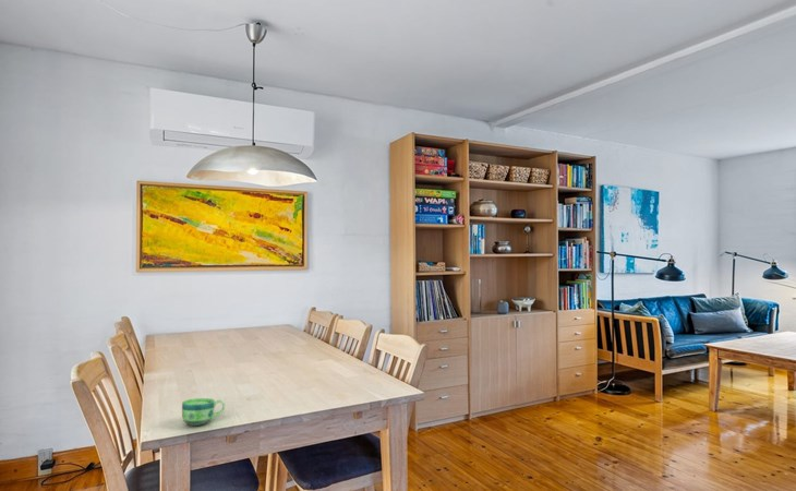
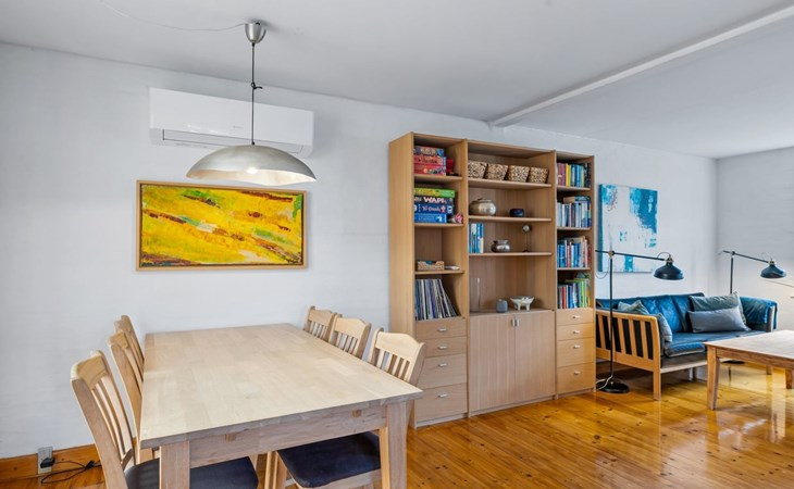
- cup (203, 410)
